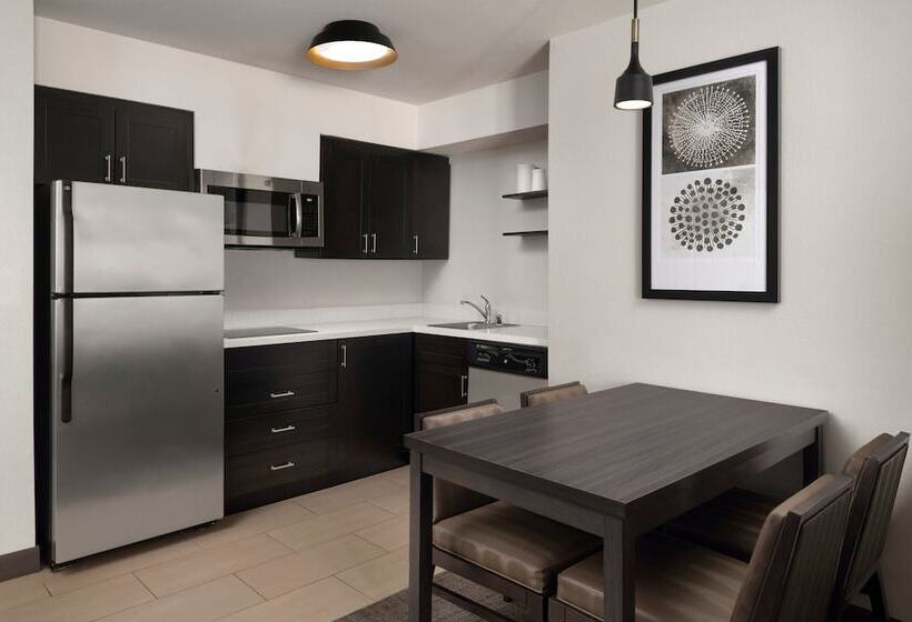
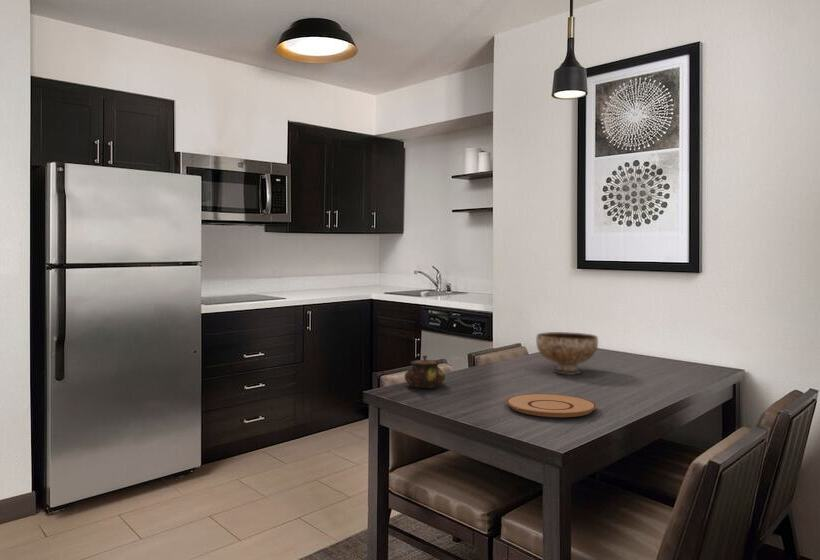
+ bowl (566, 353)
+ plate (550, 405)
+ teapot (424, 370)
